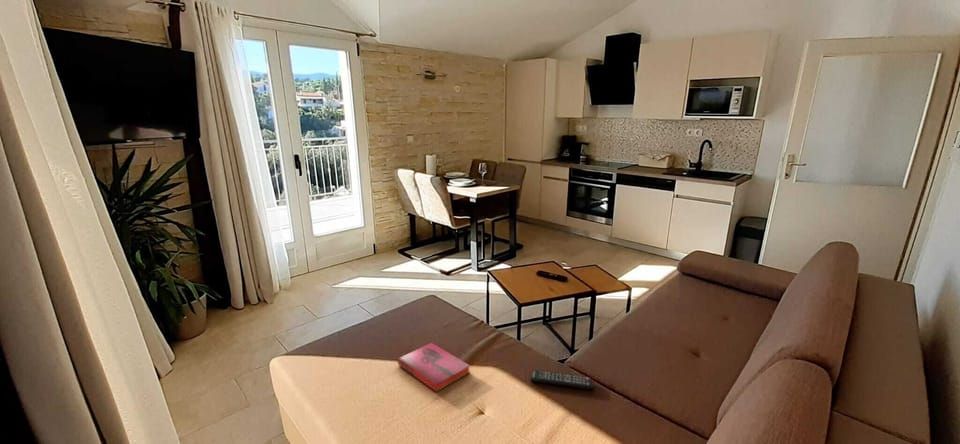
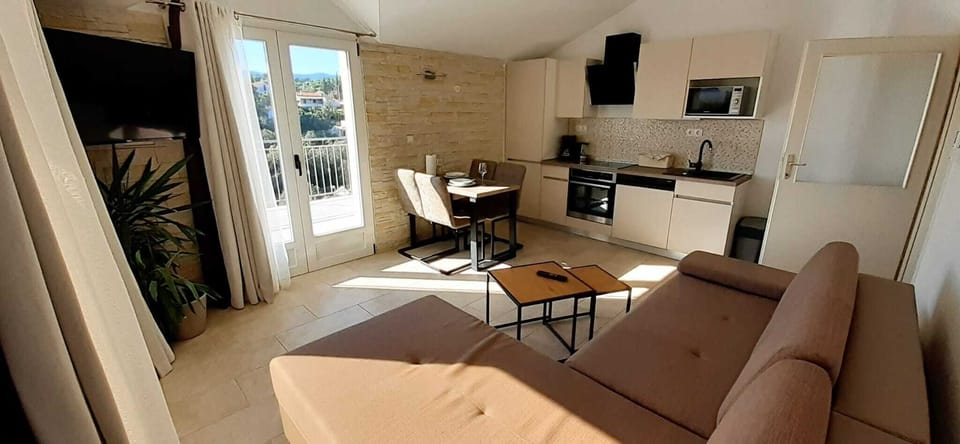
- remote control (561, 380)
- hardback book (433, 365)
